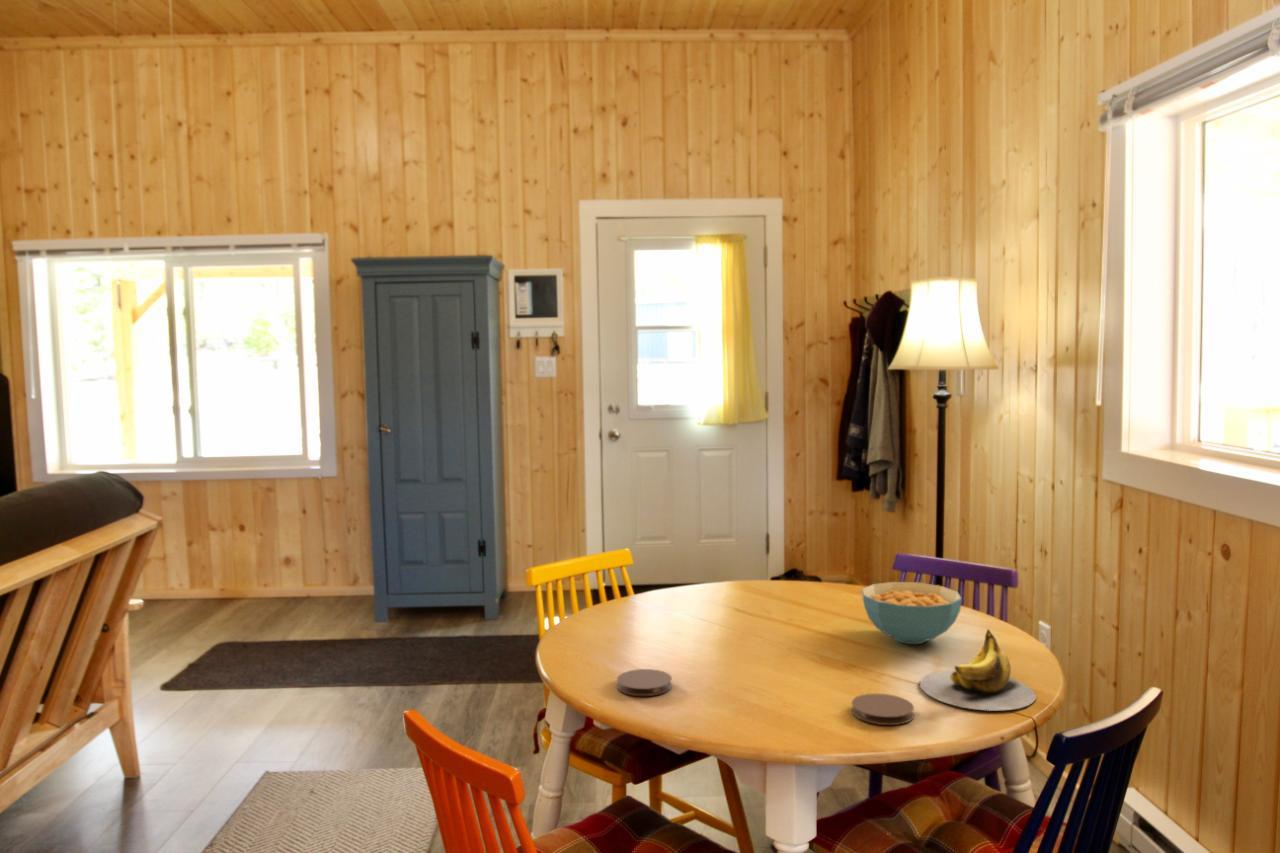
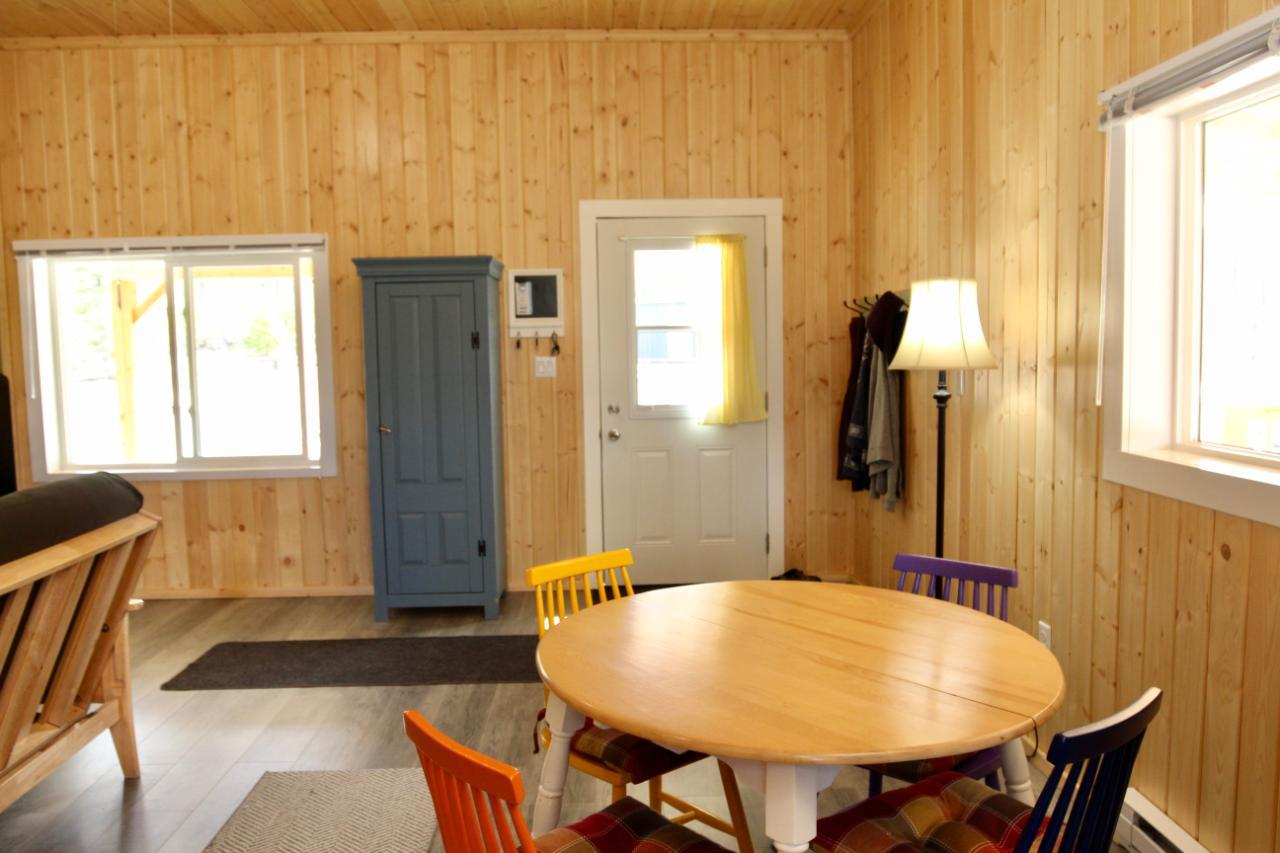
- cereal bowl (910, 616)
- coaster (882, 708)
- banana (976, 662)
- coaster (644, 682)
